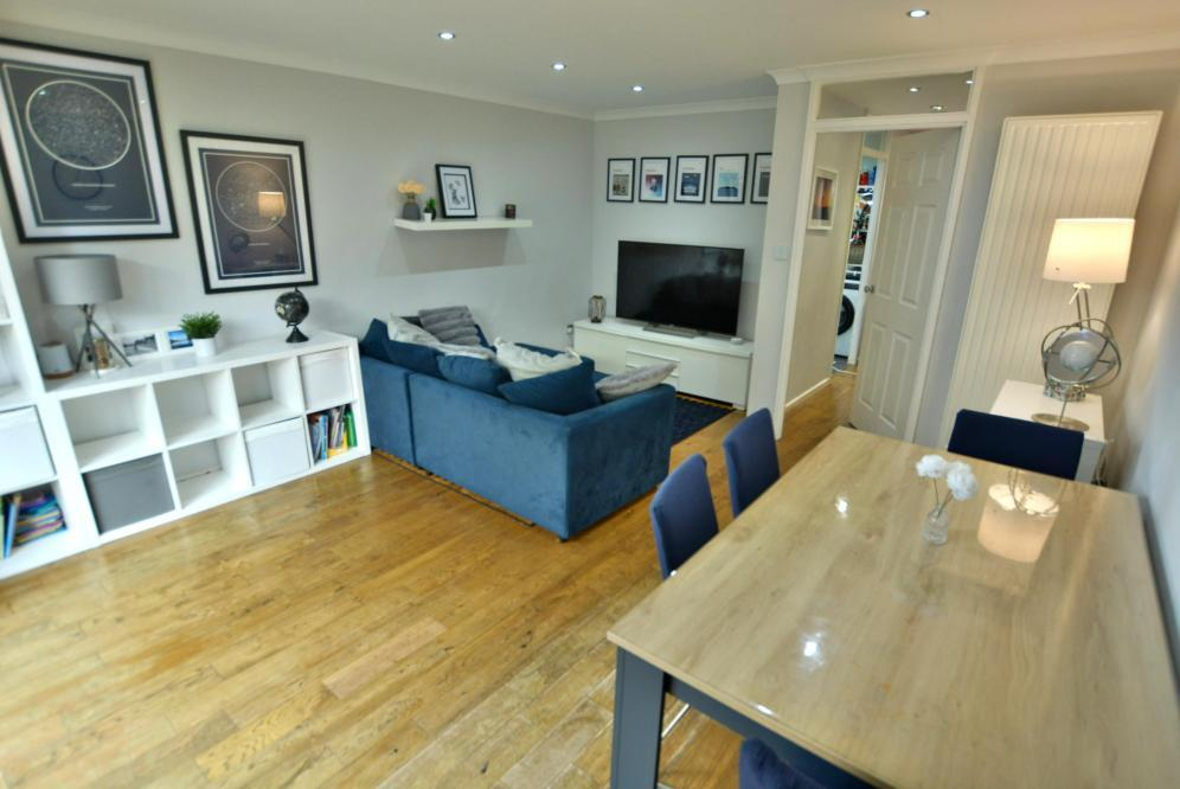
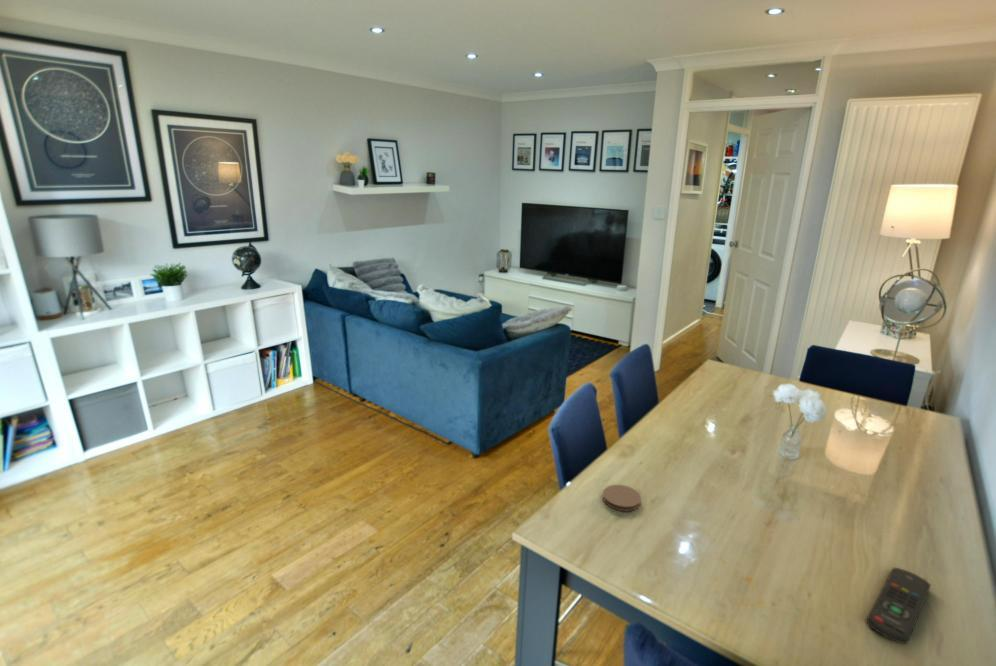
+ remote control (899, 602)
+ coaster (621, 497)
